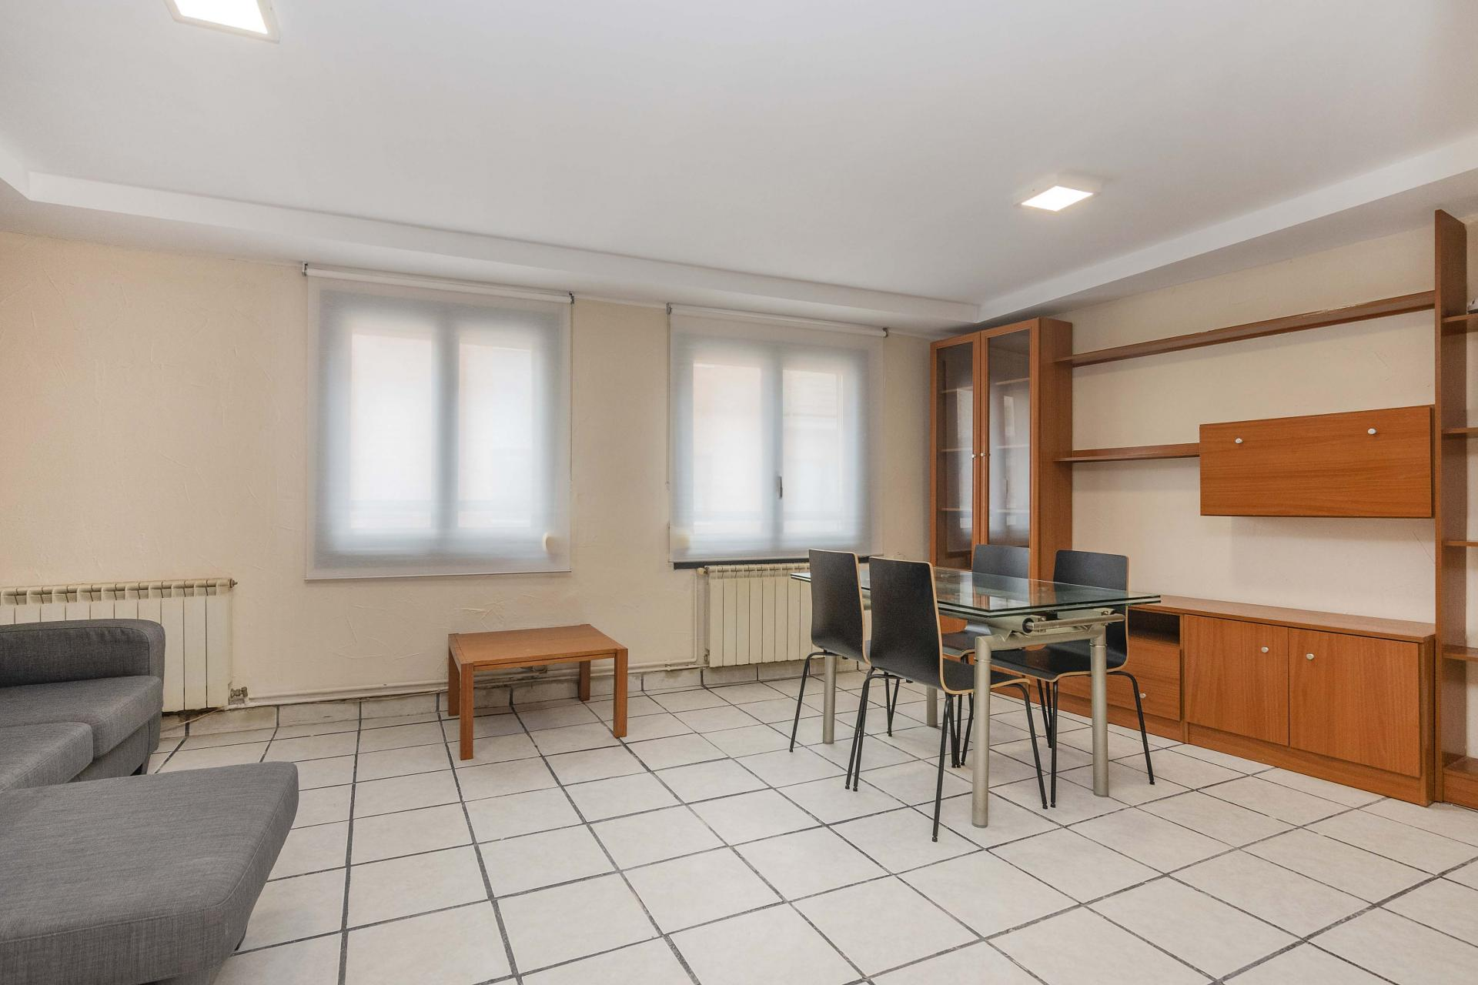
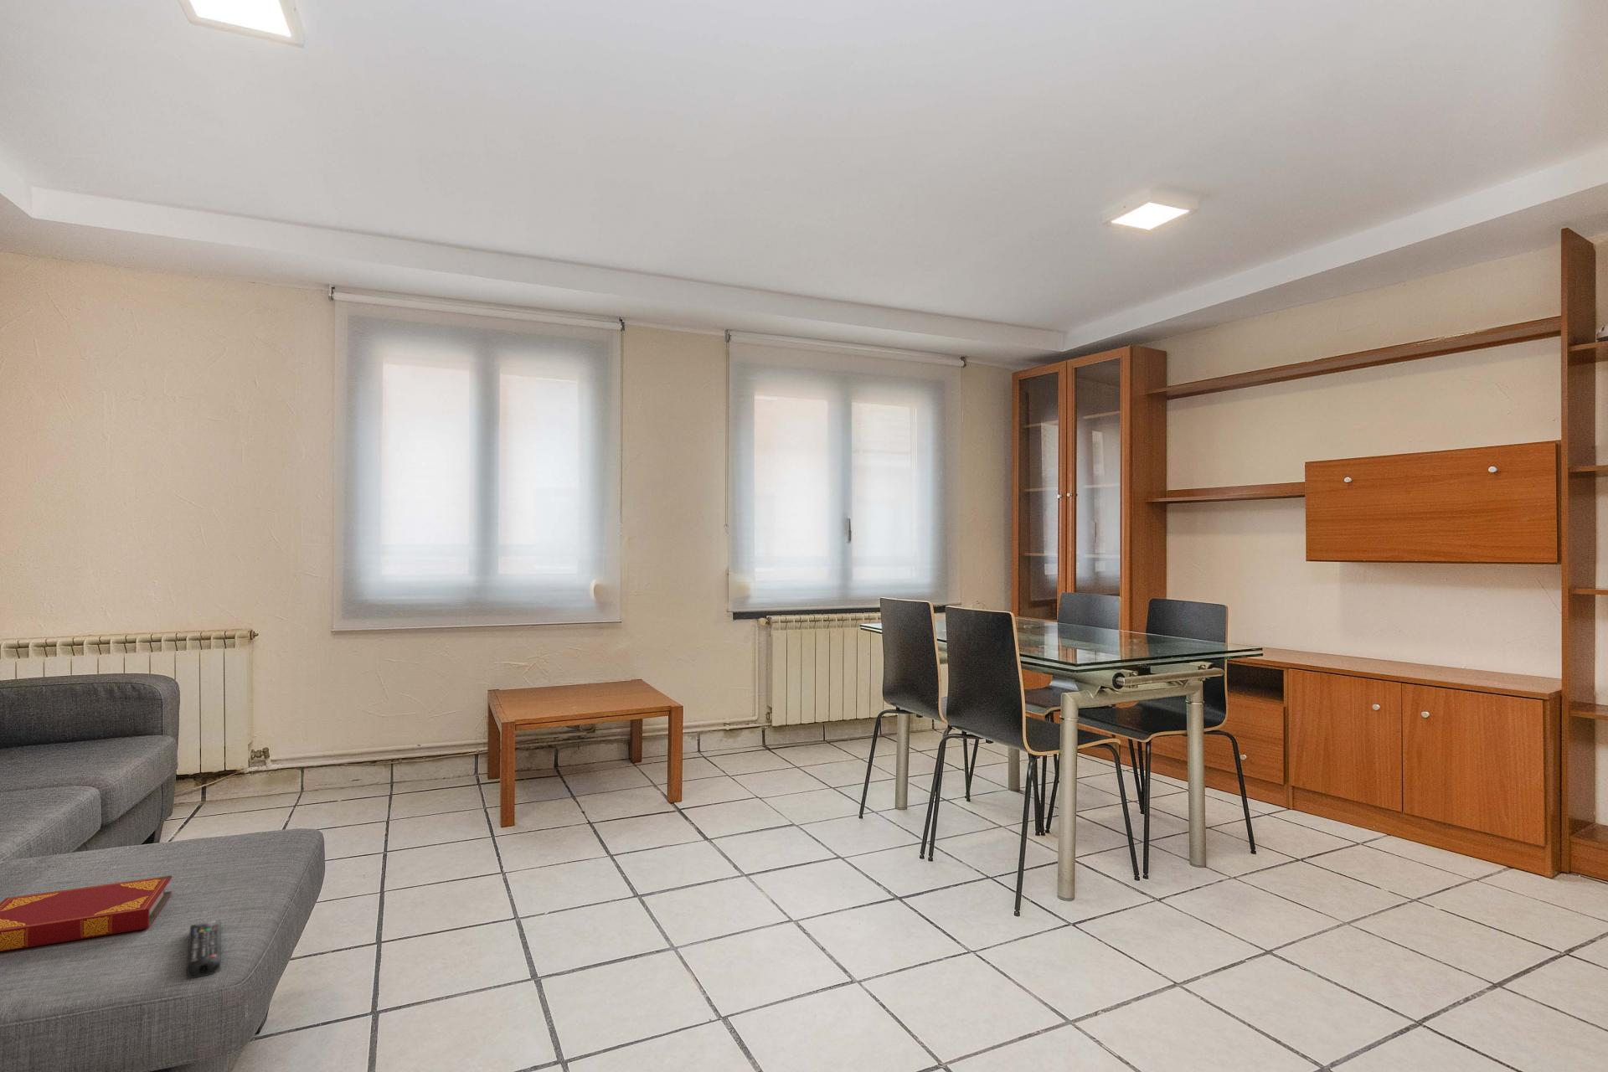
+ remote control (205, 945)
+ hardback book (75, 913)
